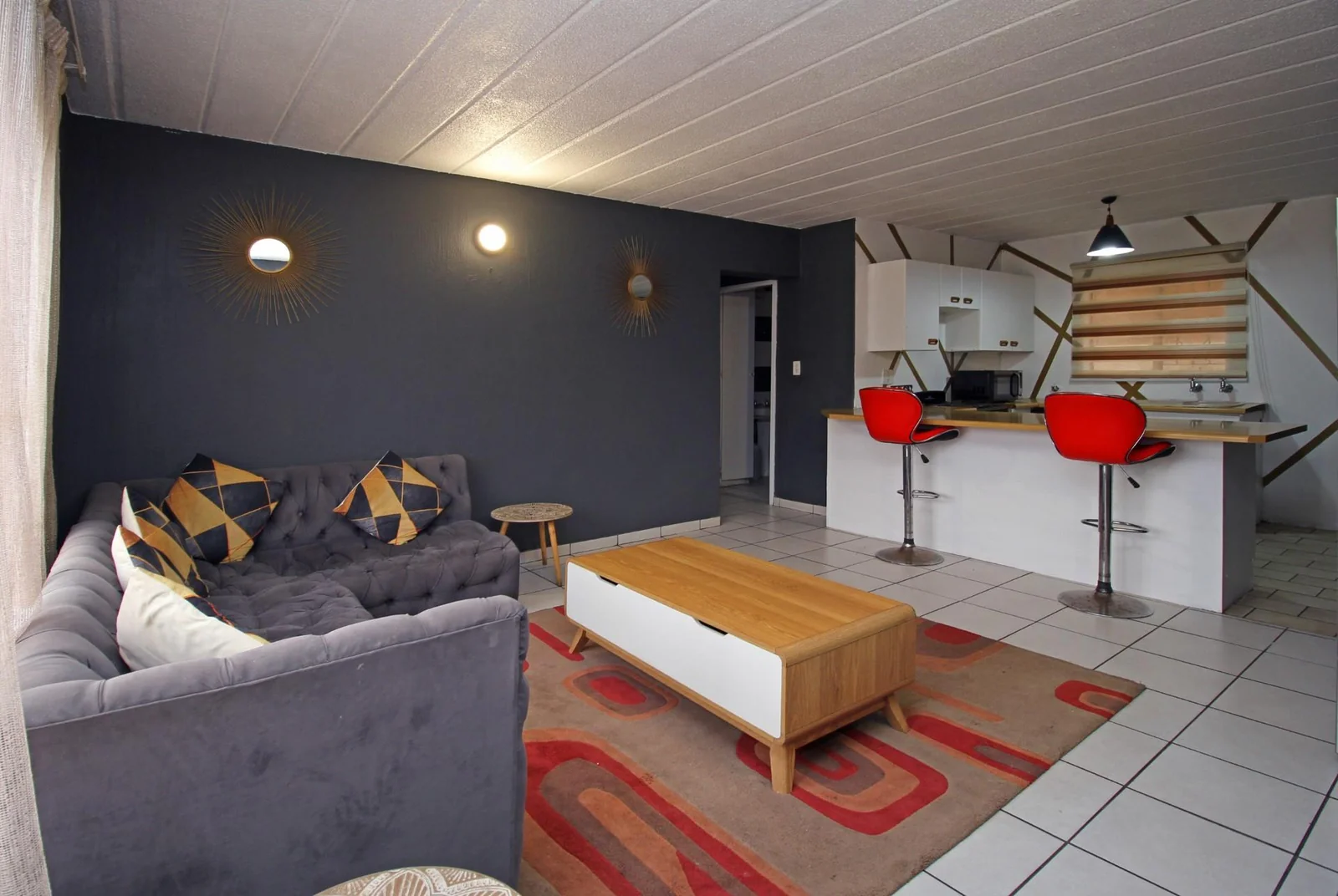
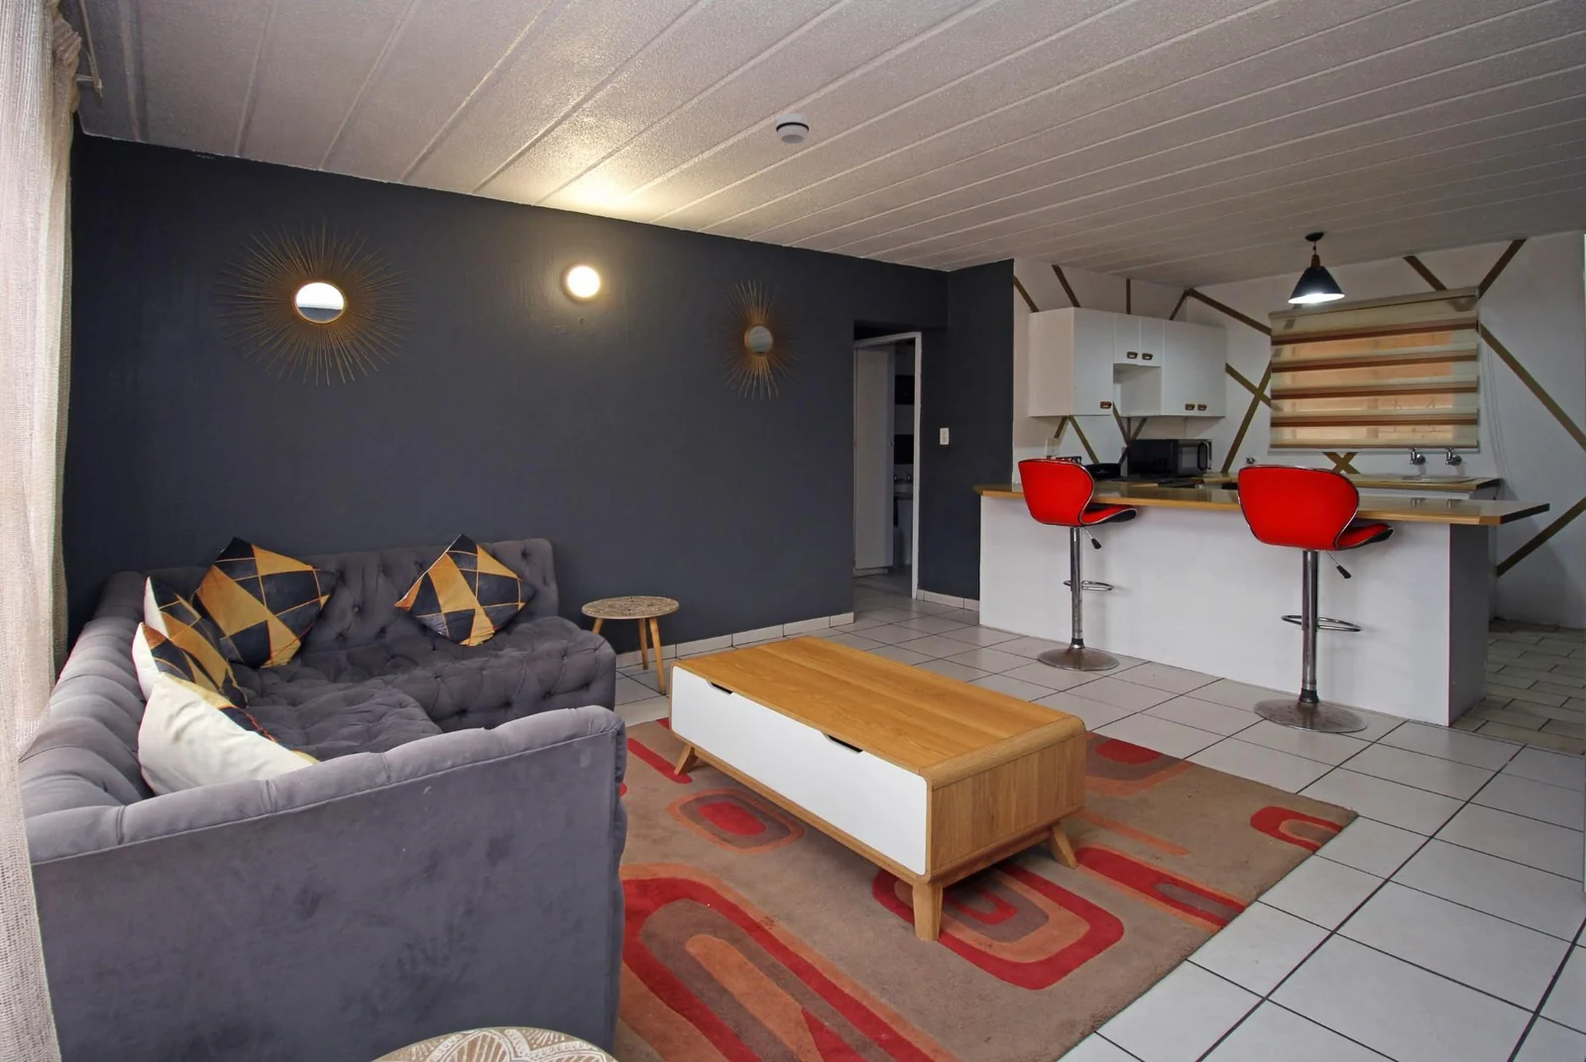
+ smoke detector (792, 129)
